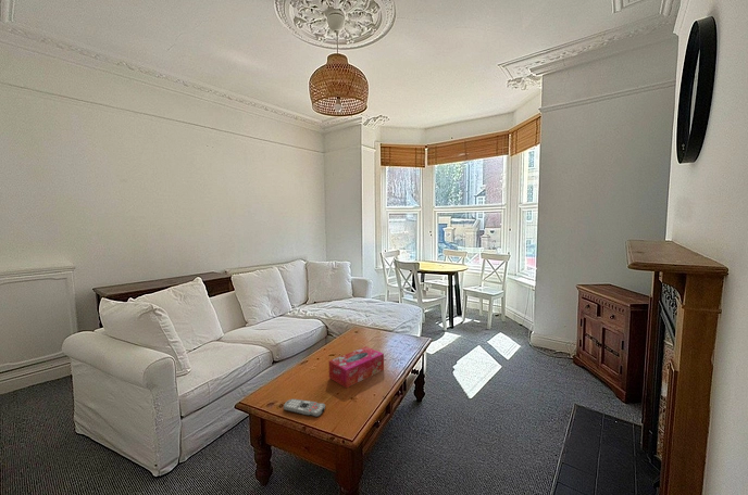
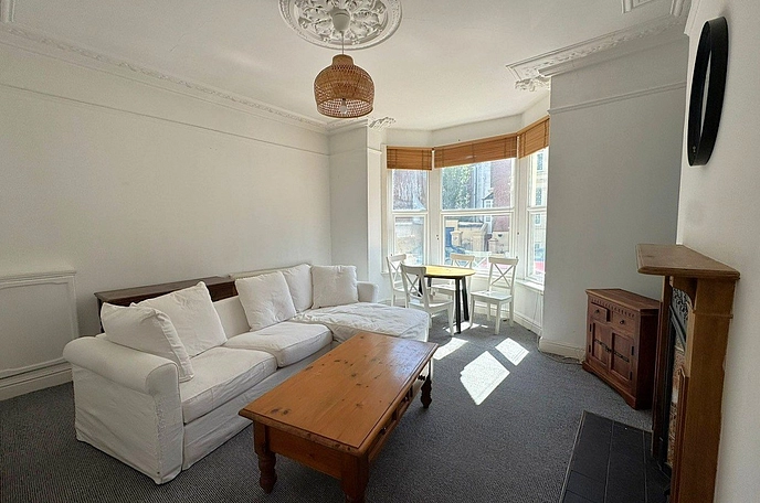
- remote control (303, 407)
- tissue box (357, 365)
